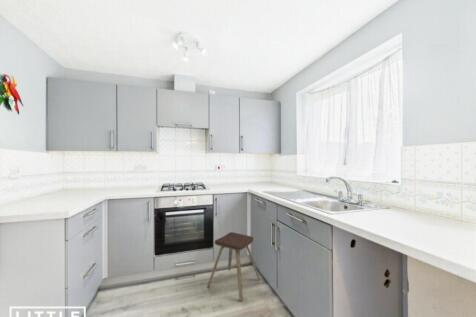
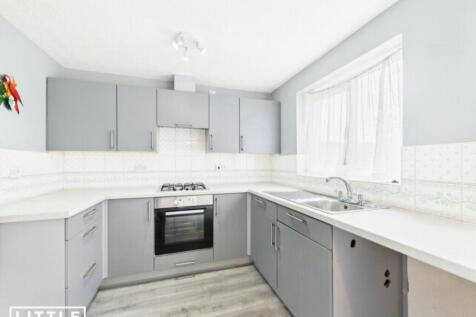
- music stool (236, 261)
